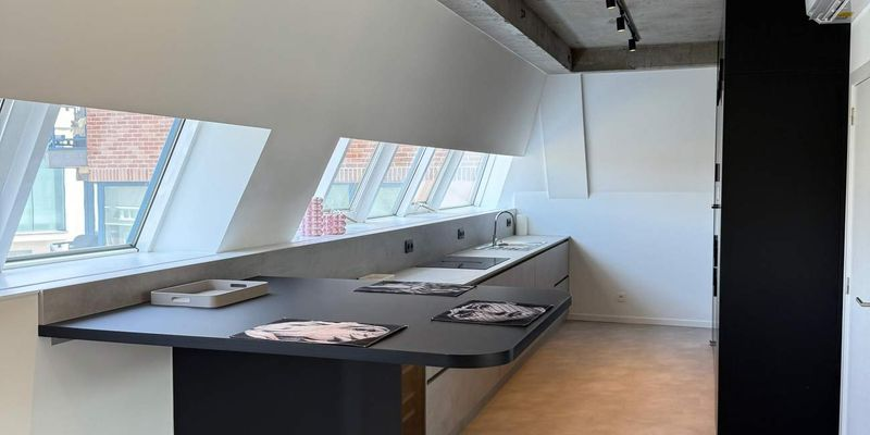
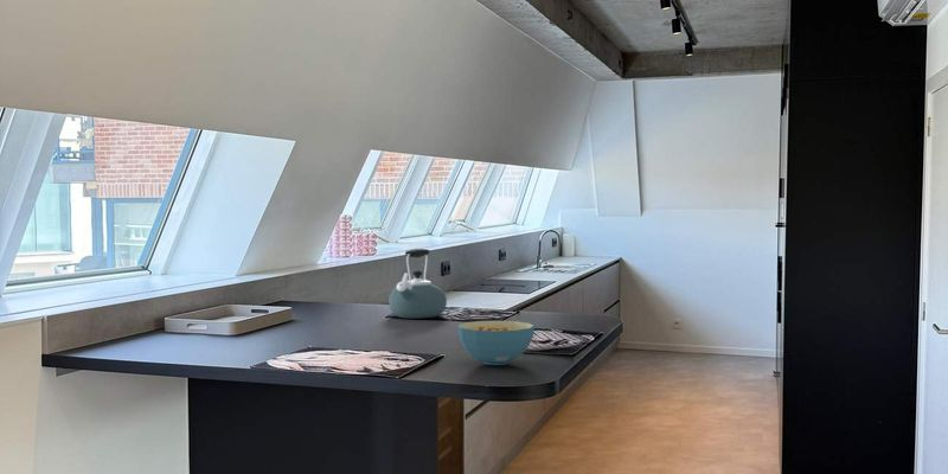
+ kettle (415, 282)
+ cereal bowl (495, 344)
